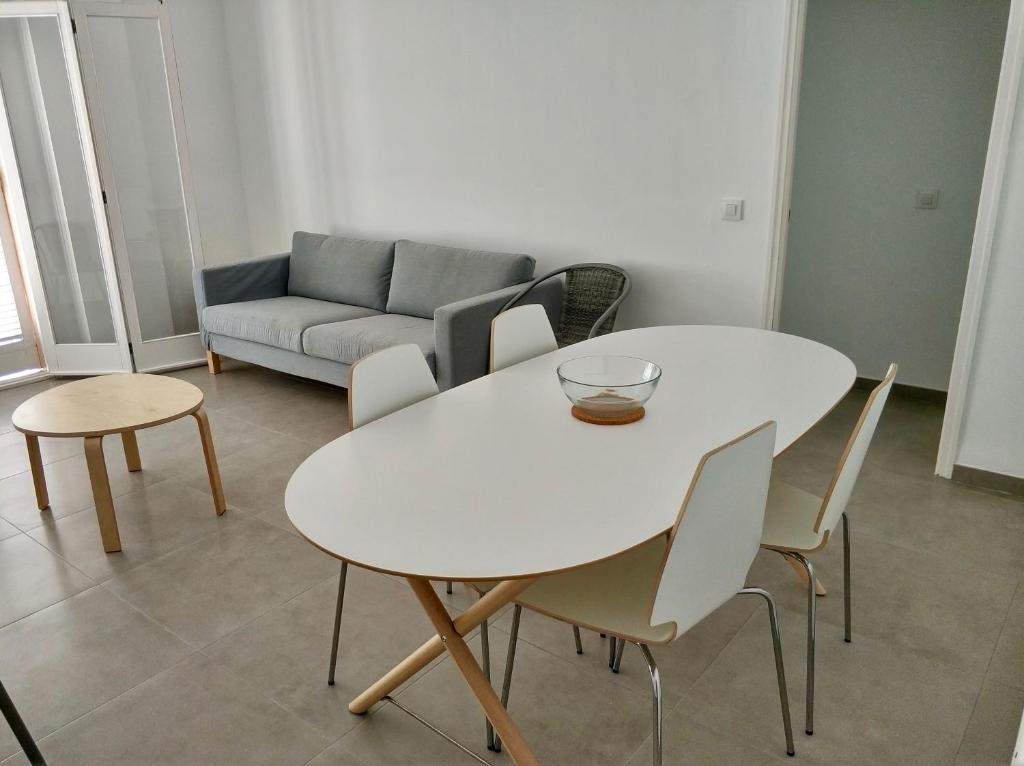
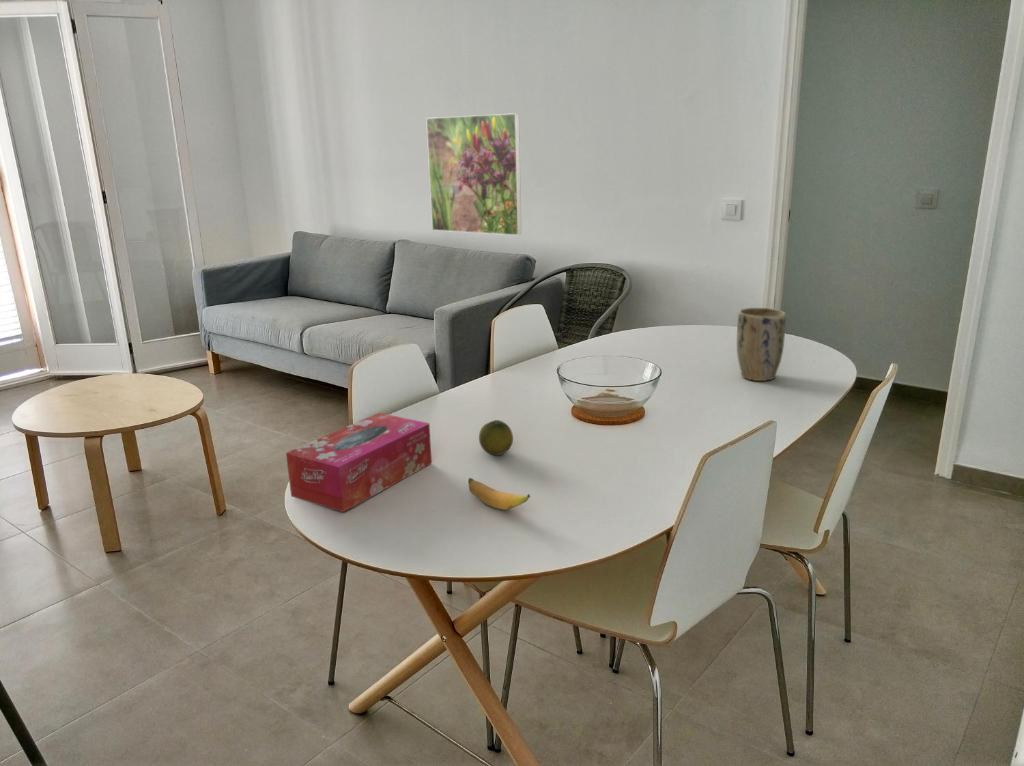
+ plant pot (759, 344)
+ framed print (473, 175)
+ banana (498, 494)
+ tissue box (362, 458)
+ fruit (495, 437)
